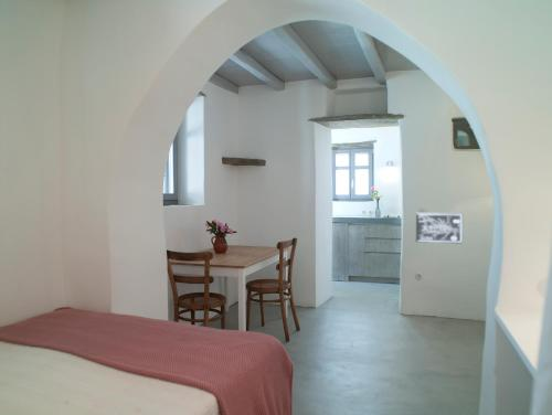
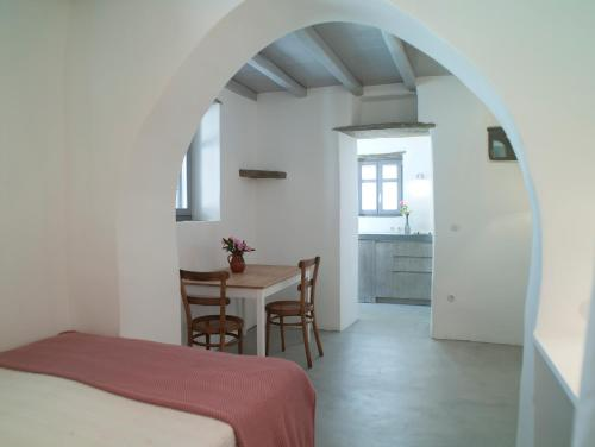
- wall art (438, 227)
